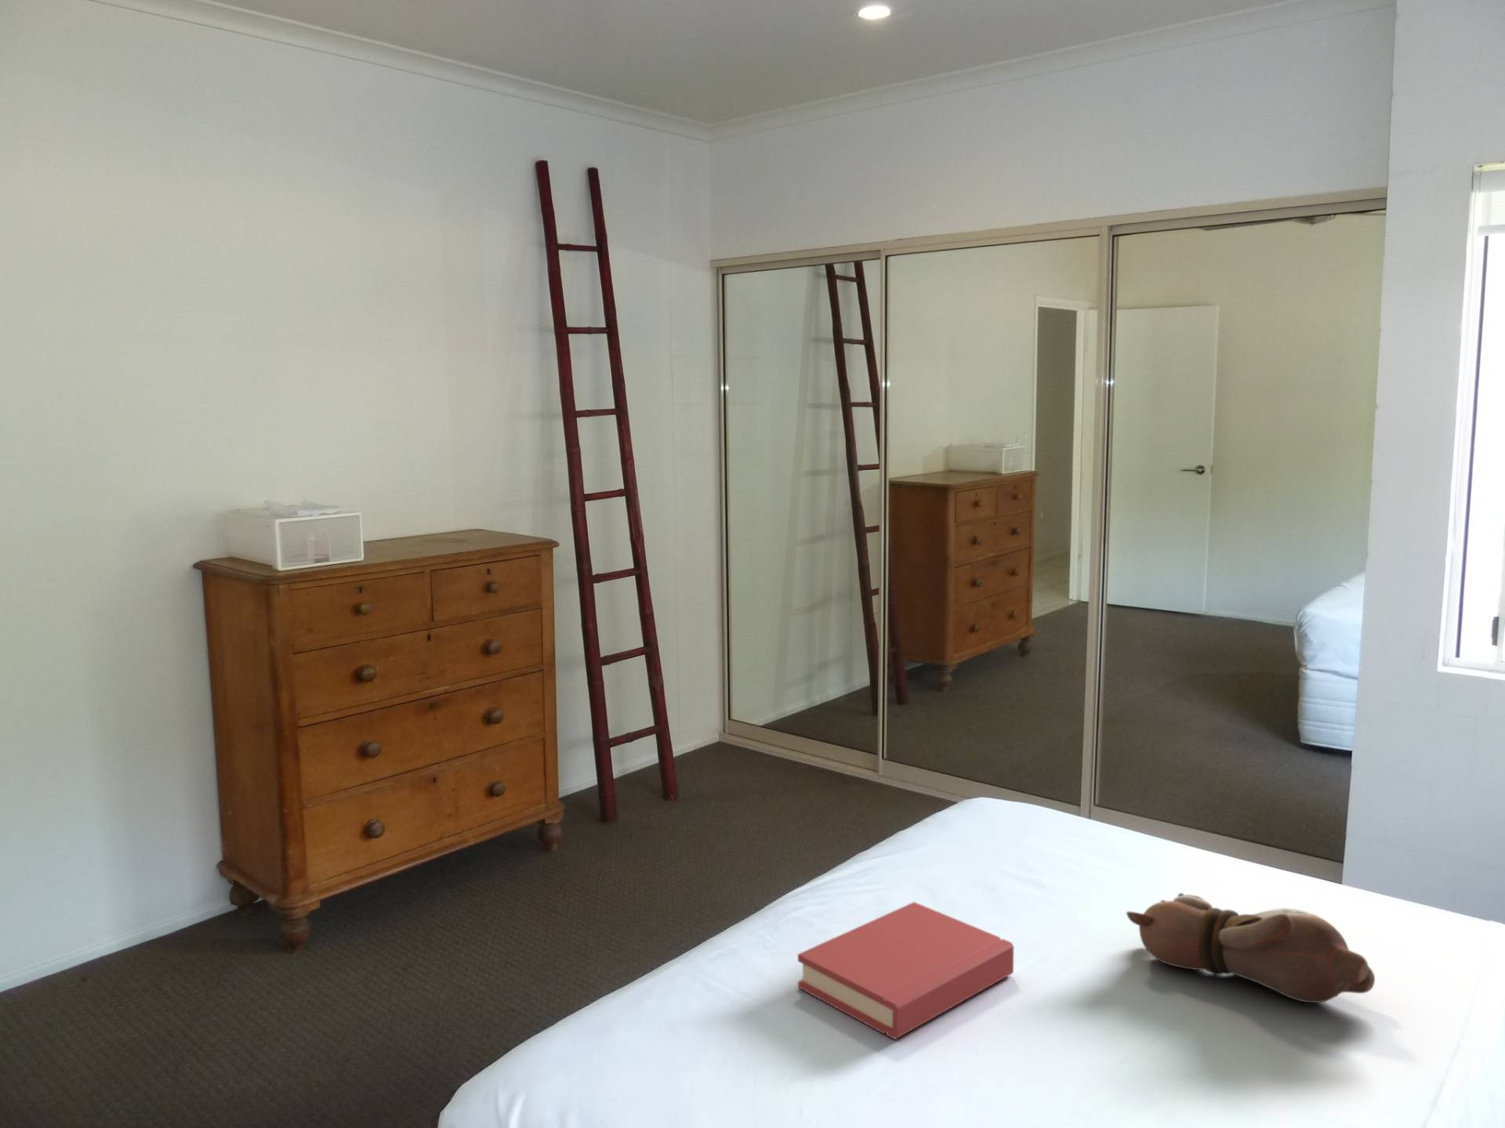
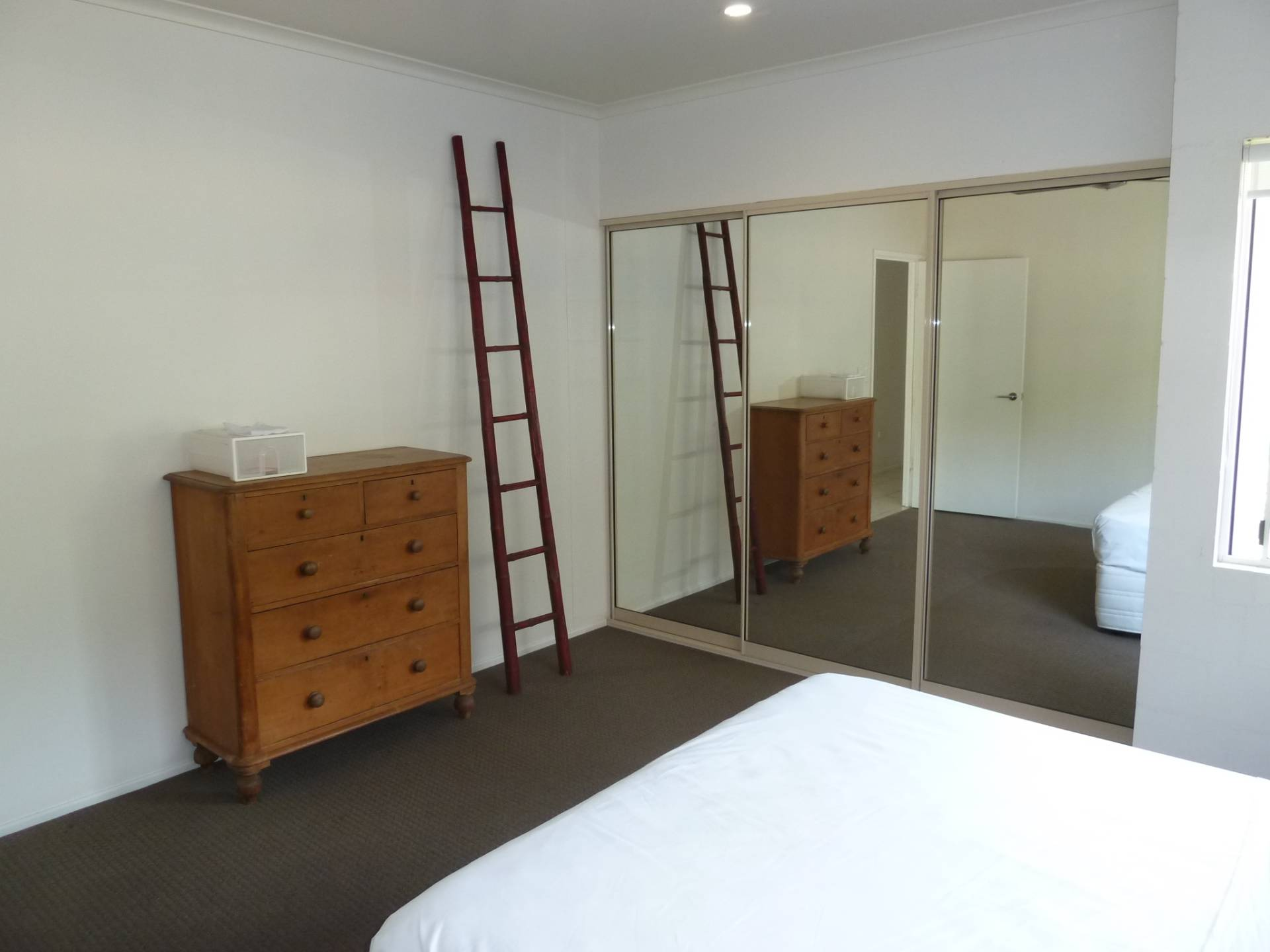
- hardback book (907, 964)
- teddy bear (1247, 936)
